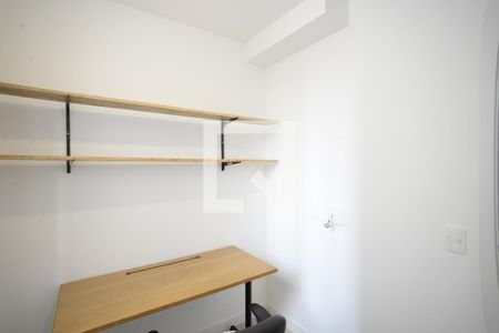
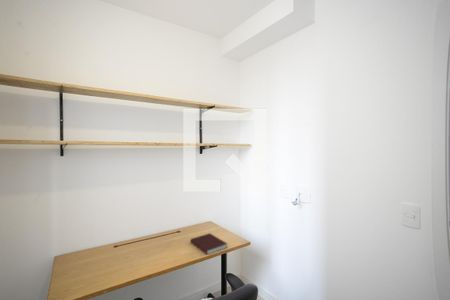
+ notebook (208, 243)
